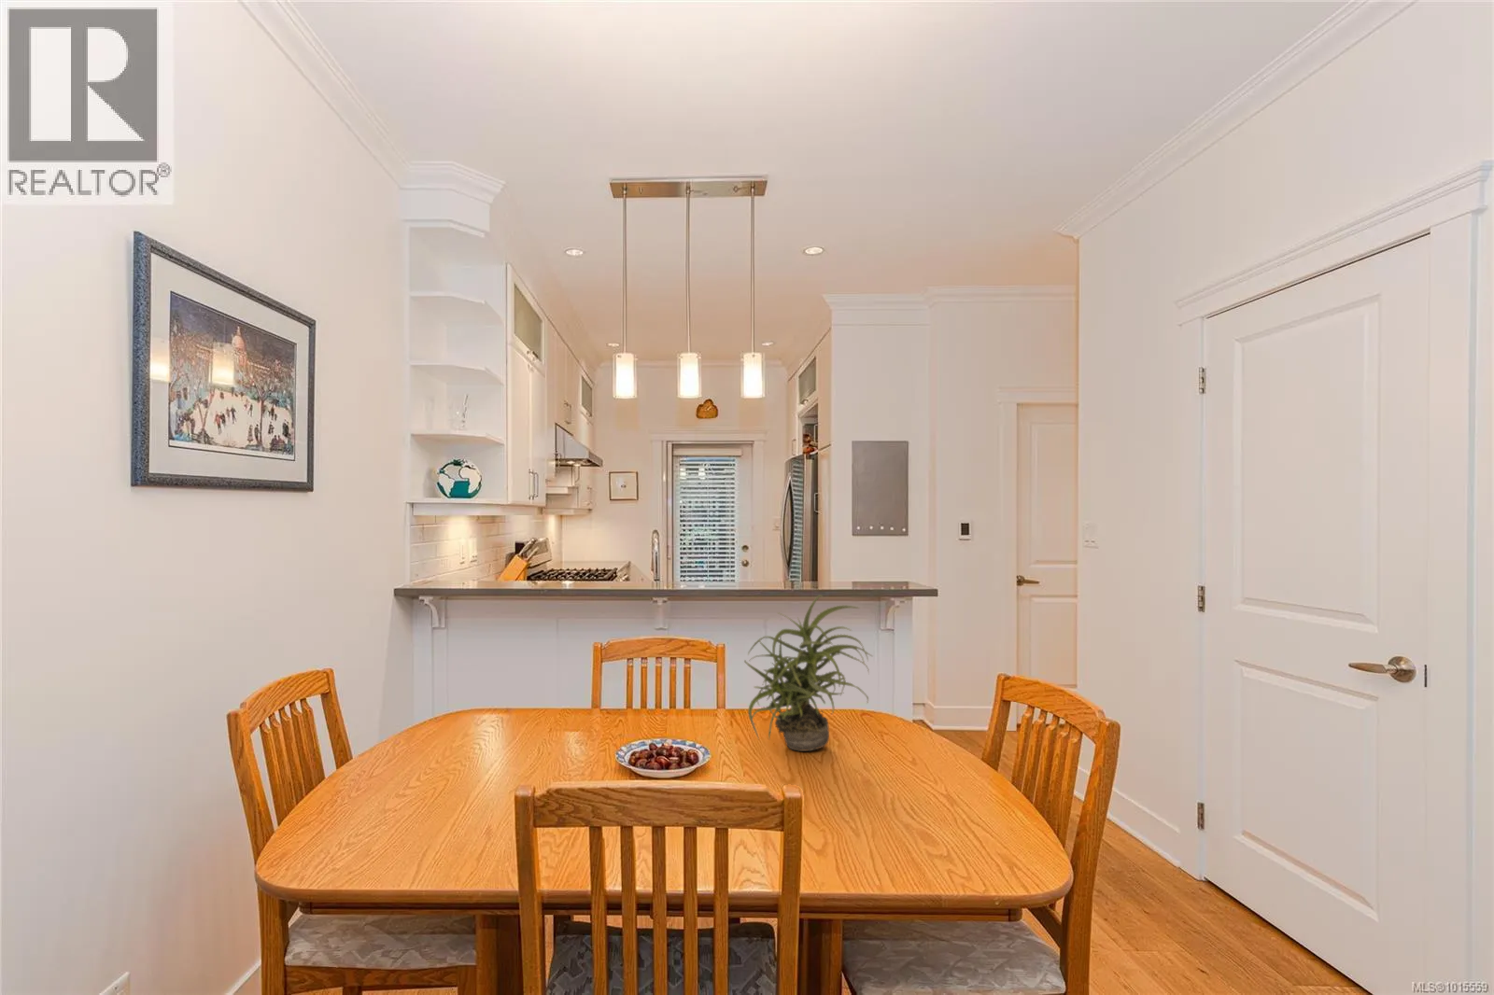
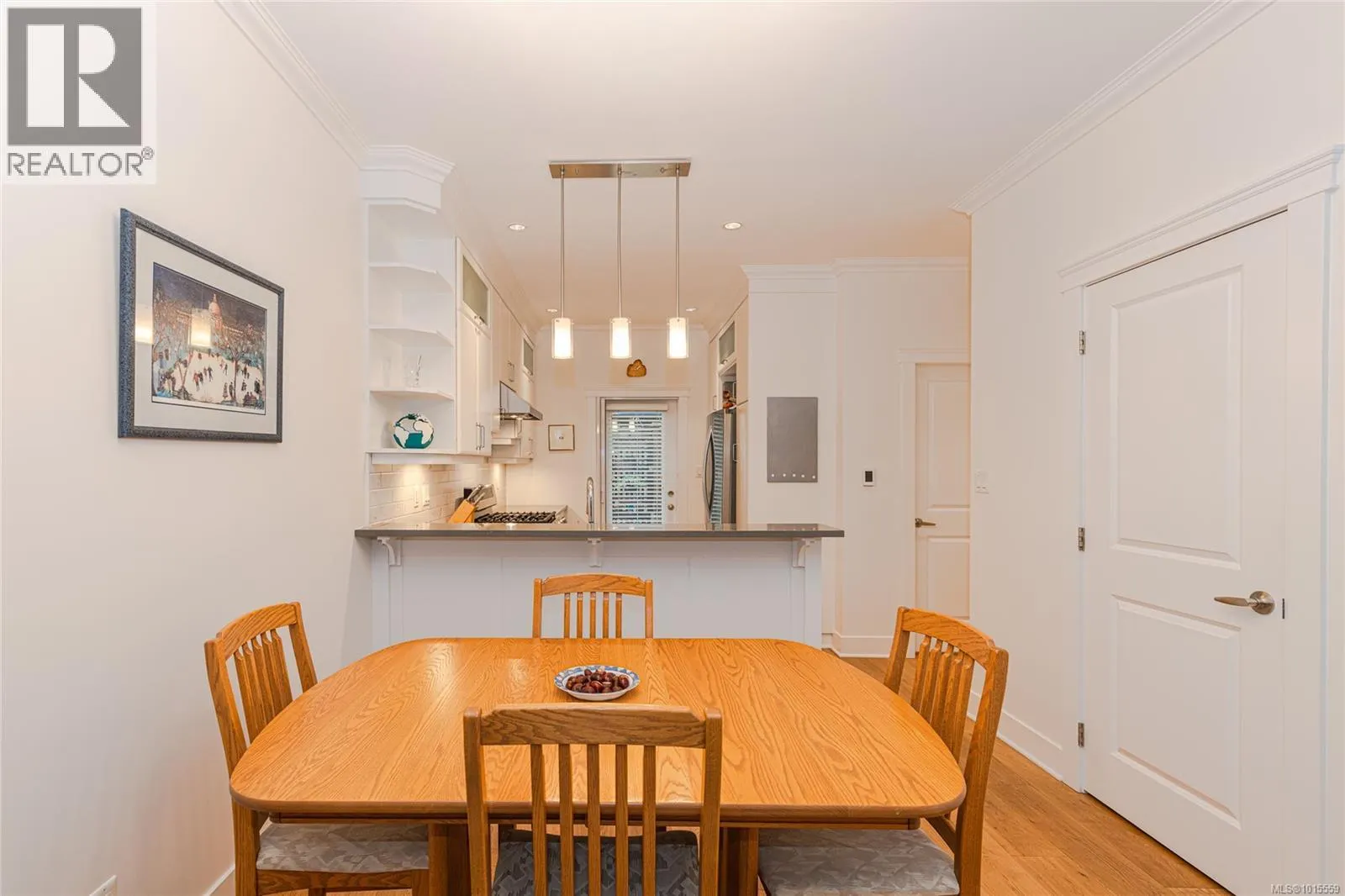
- potted plant (810, 675)
